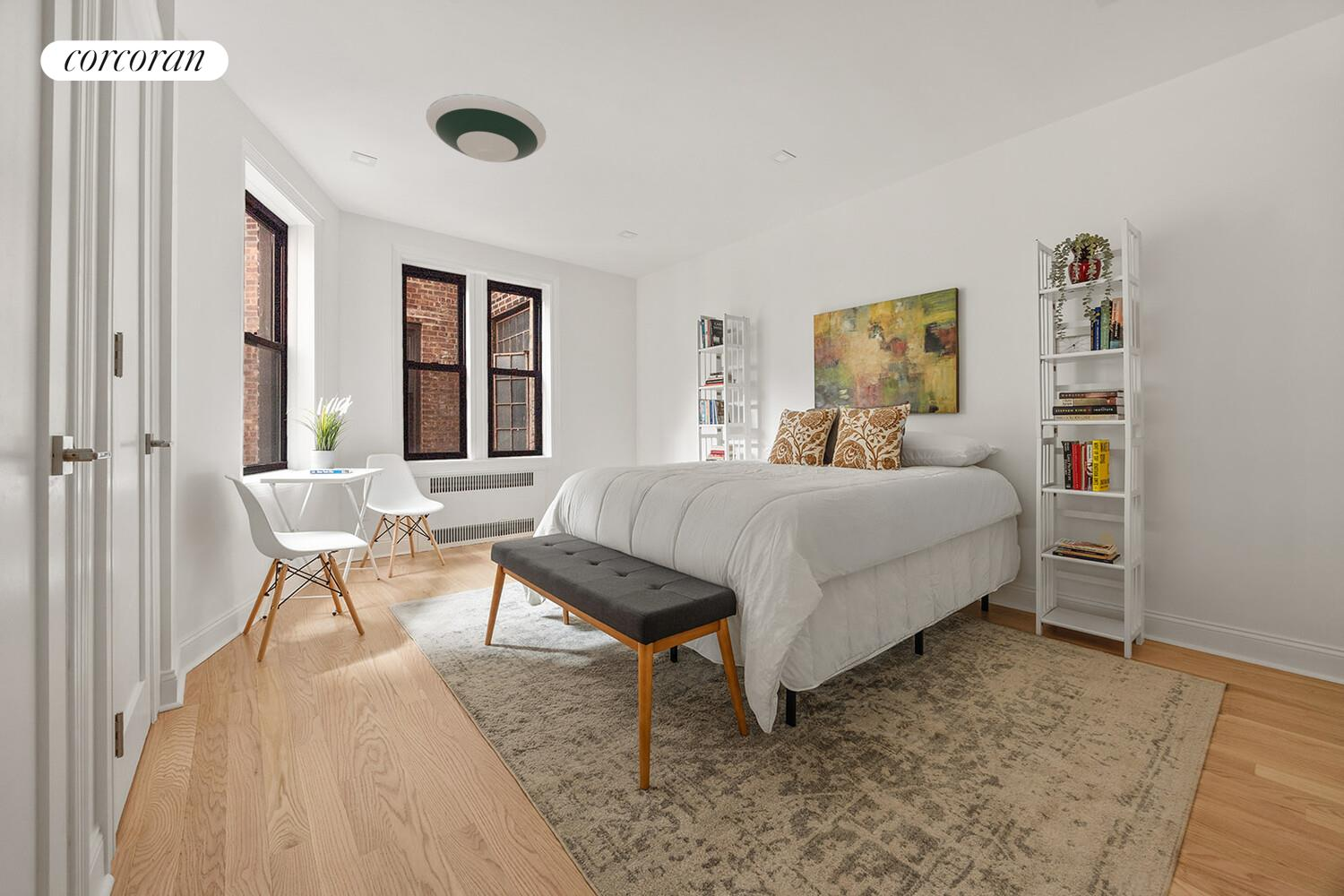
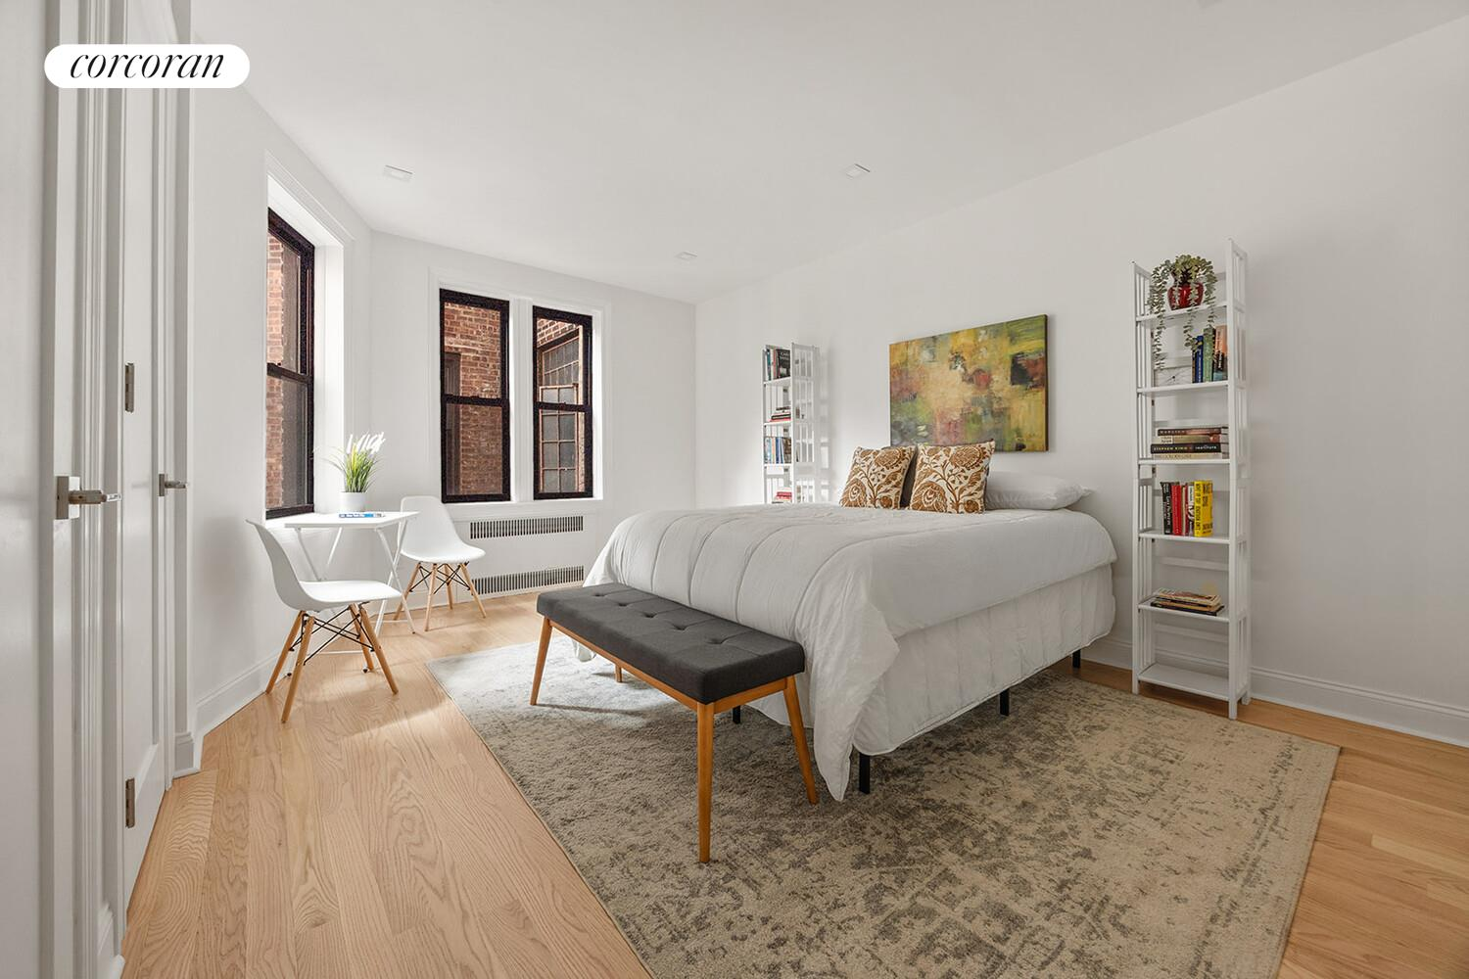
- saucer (487, 142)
